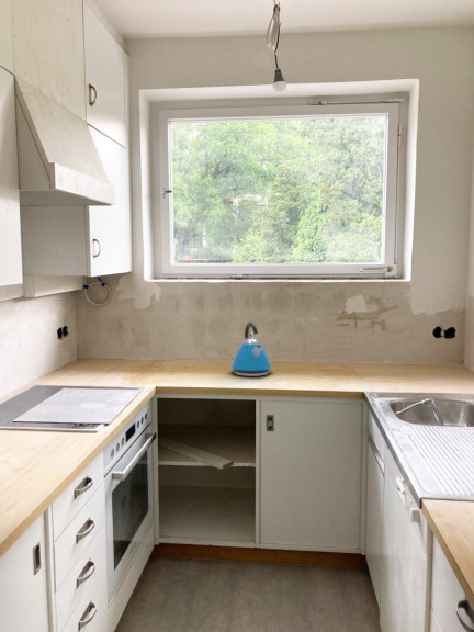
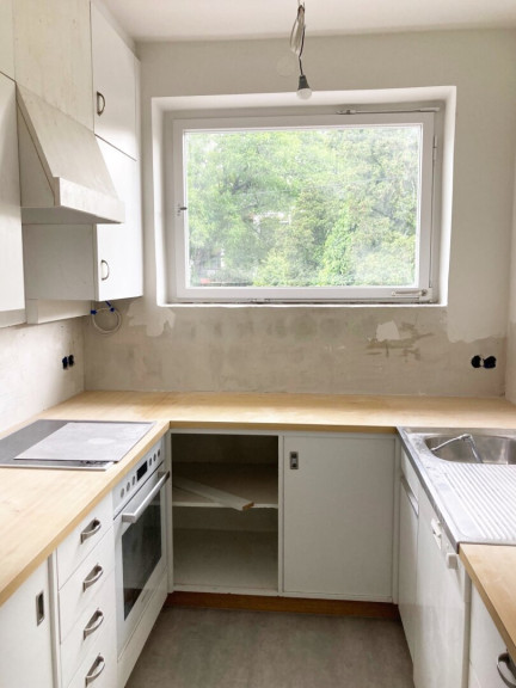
- kettle (250, 347)
